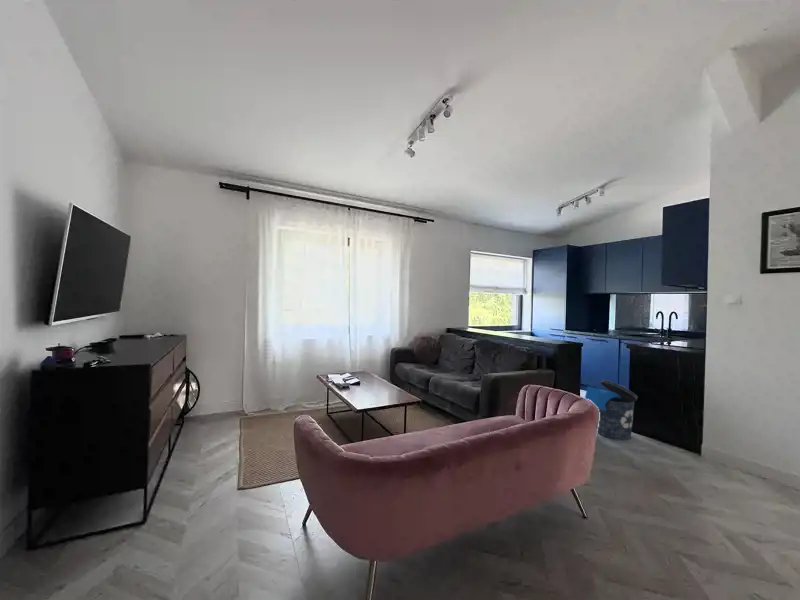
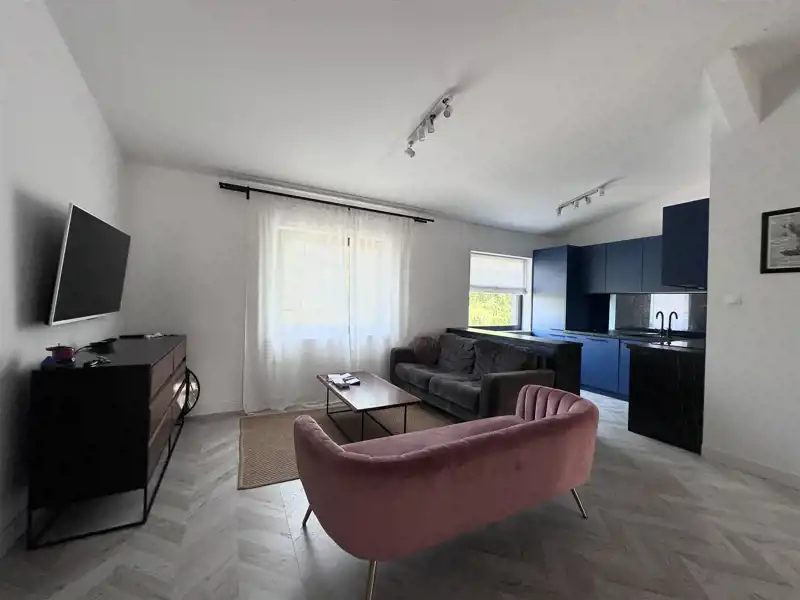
- trash bin (609, 408)
